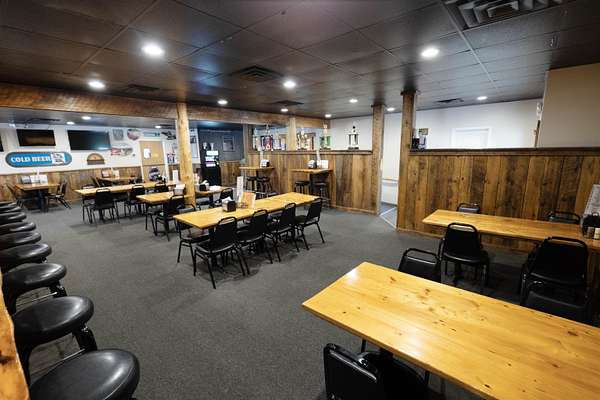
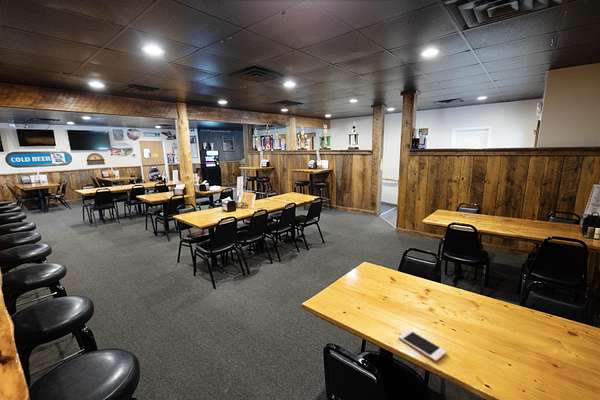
+ cell phone (421, 344)
